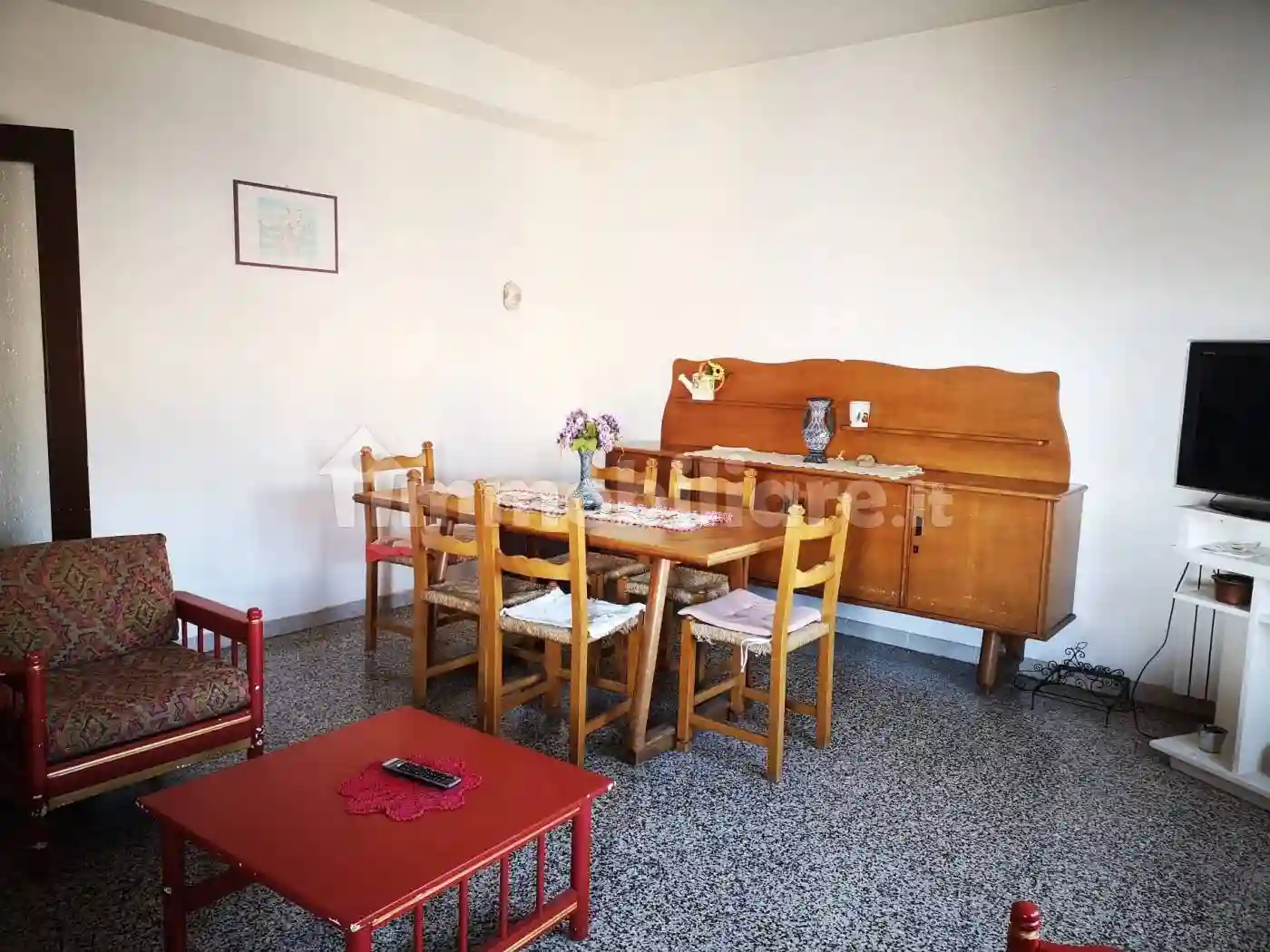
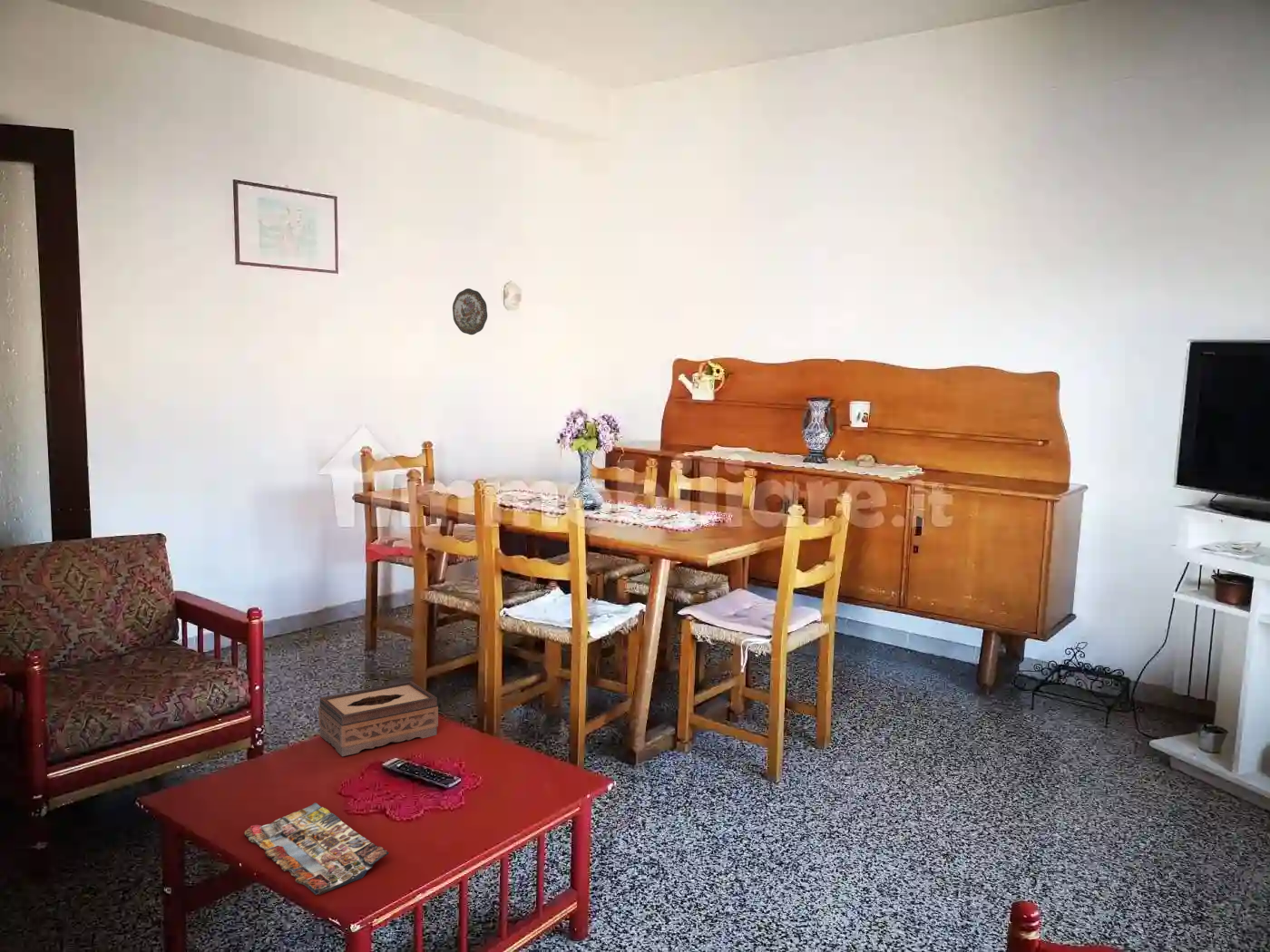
+ decorative plate (468, 311)
+ magazine (312, 842)
+ tissue box (378, 716)
